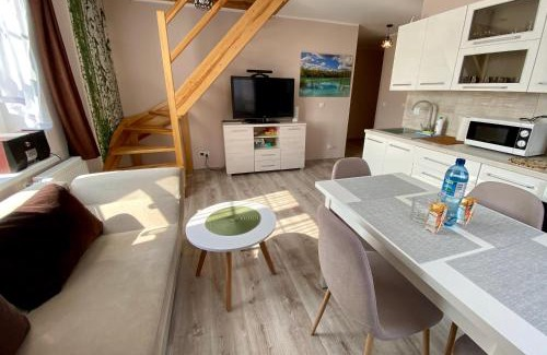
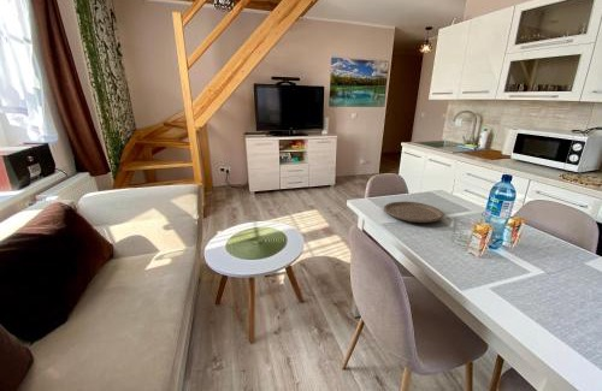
+ plate (412, 212)
